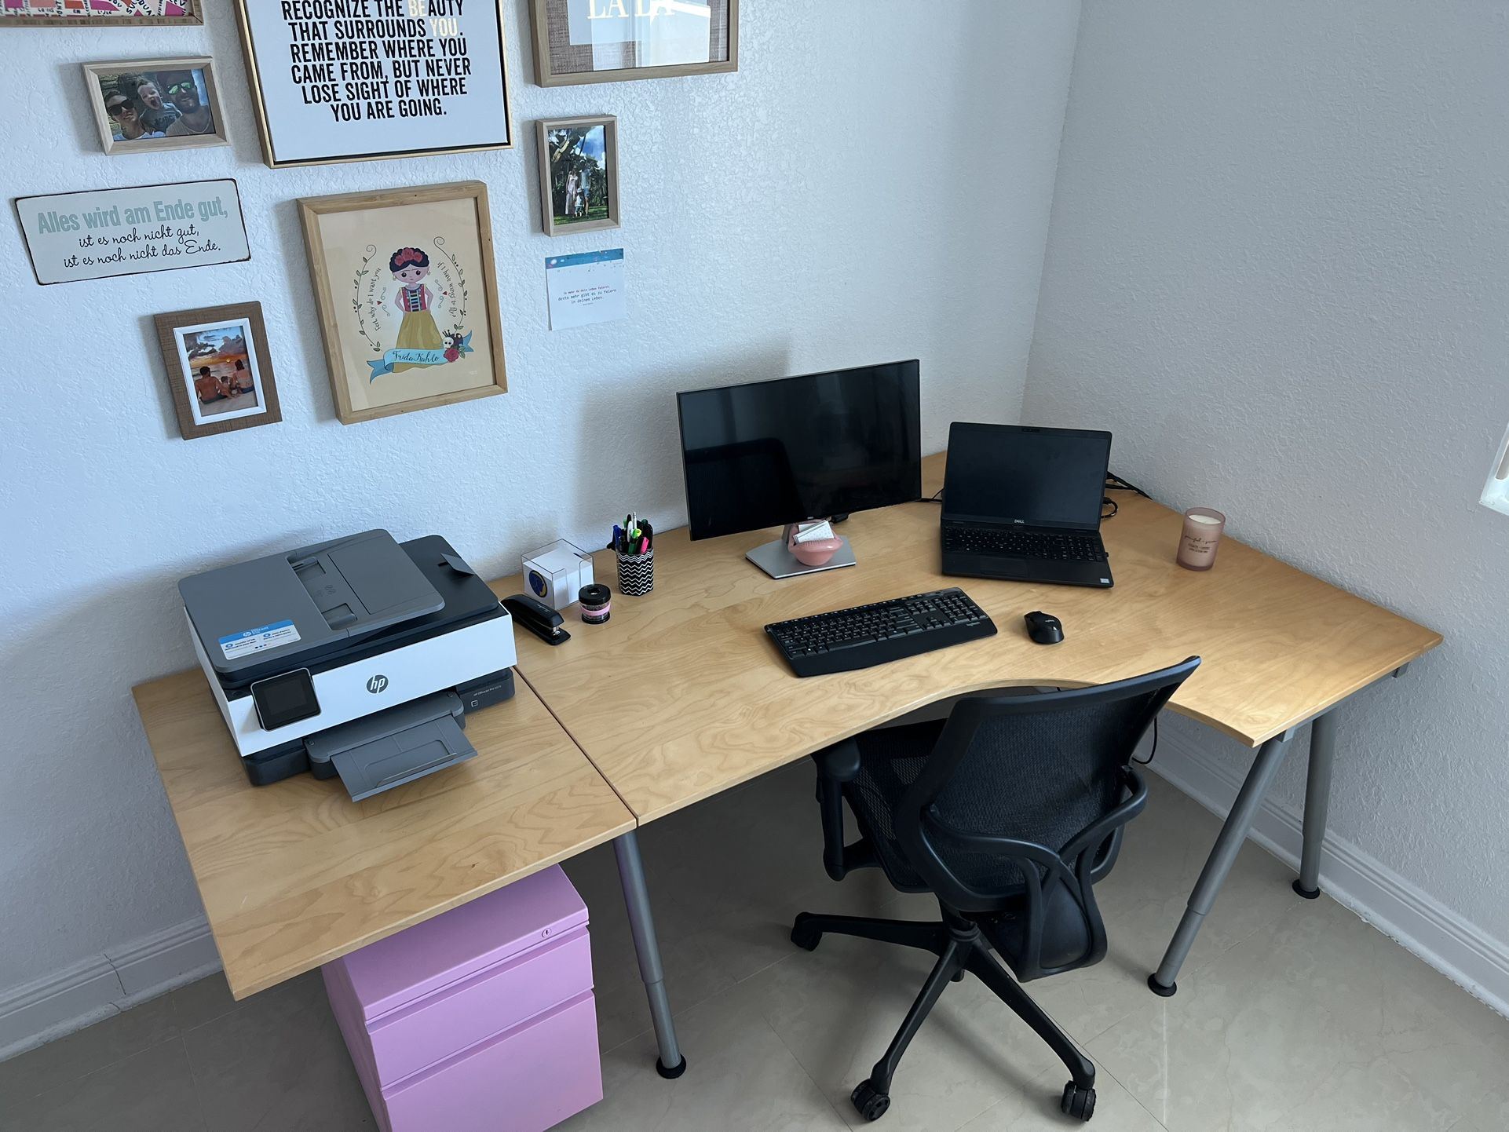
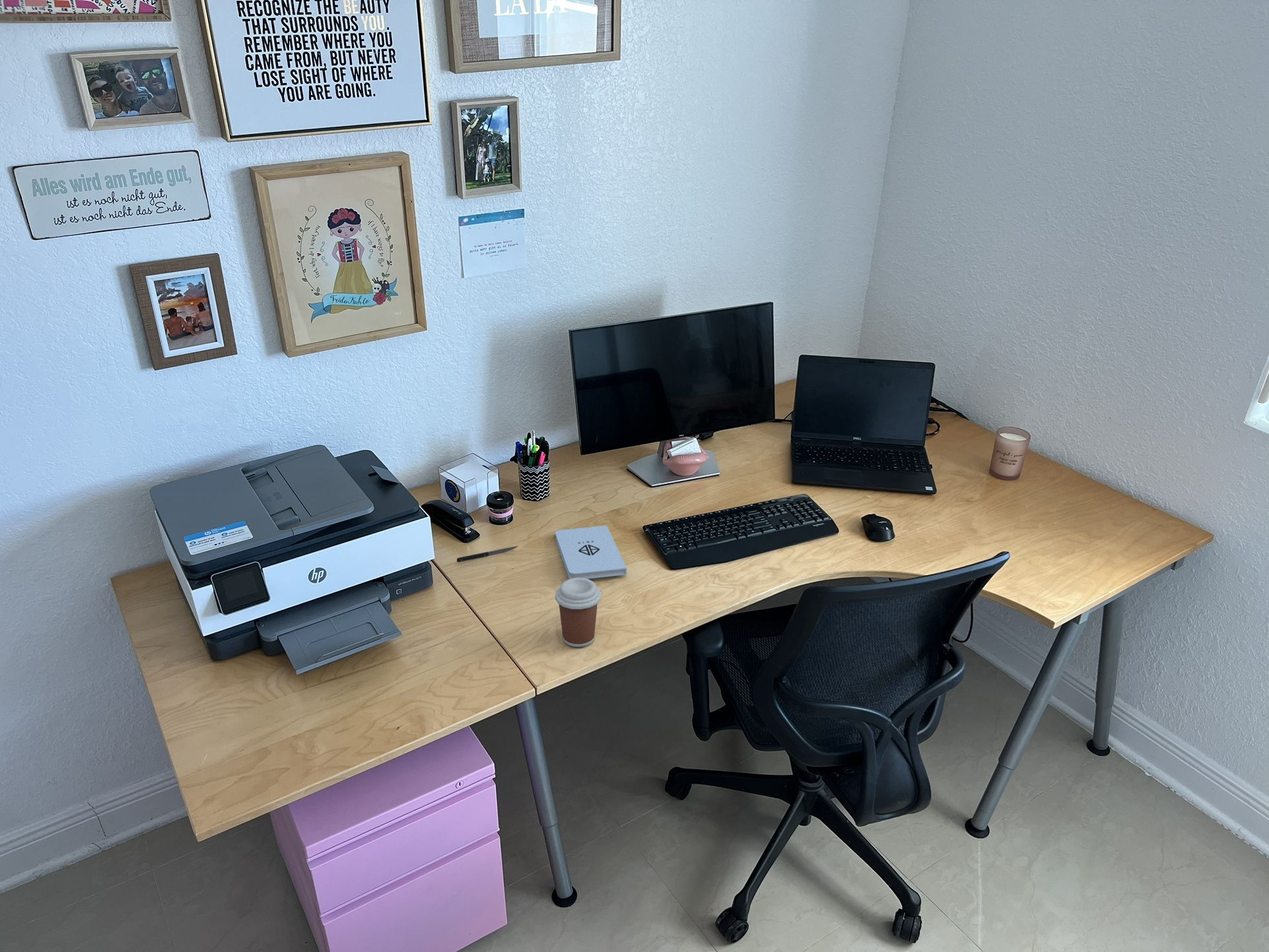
+ kitchen knife (488, 554)
+ notepad (589, 551)
+ coffee cup (578, 612)
